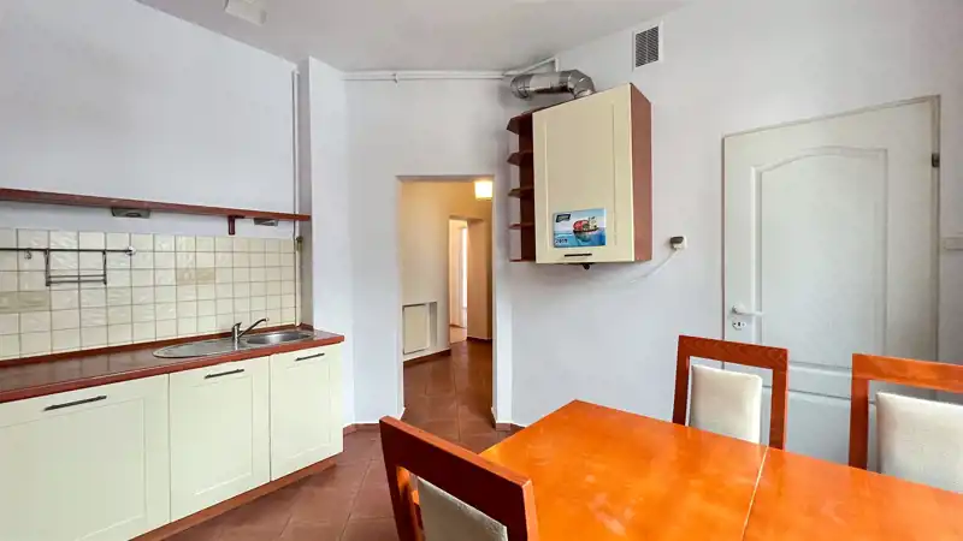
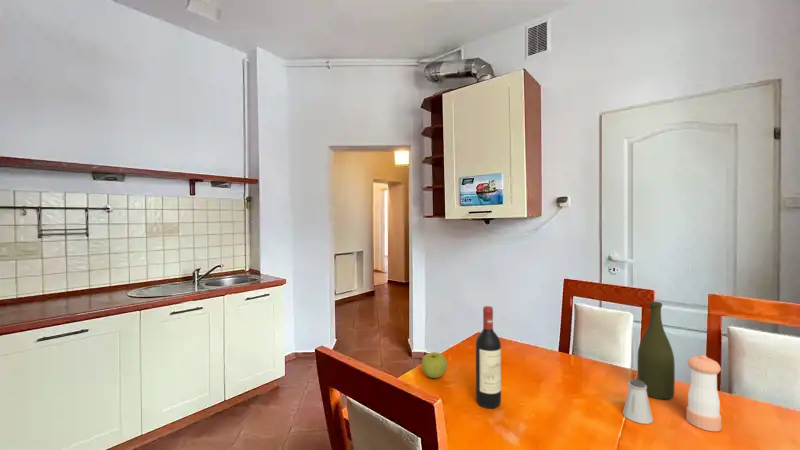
+ pepper shaker (703, 389)
+ wine bottle (488, 355)
+ bottle (655, 347)
+ apple (434, 365)
+ saltshaker (637, 399)
